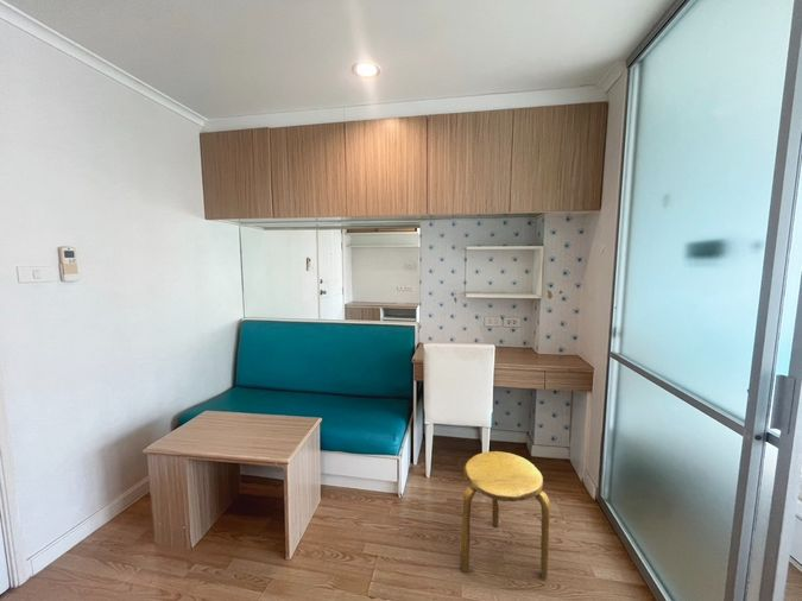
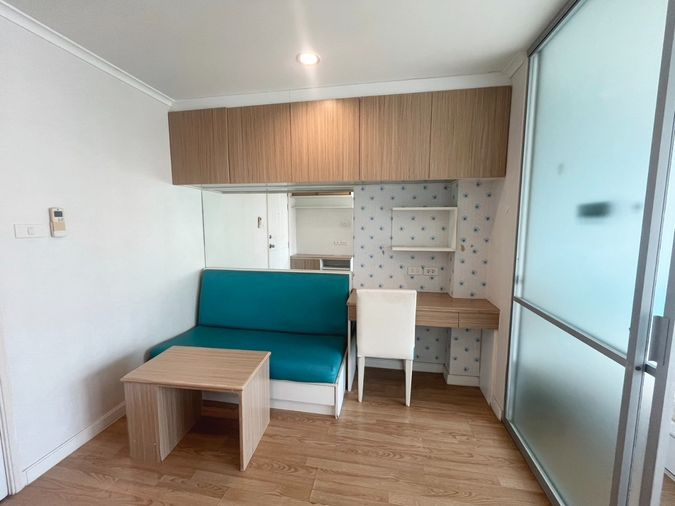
- stool (498, 514)
